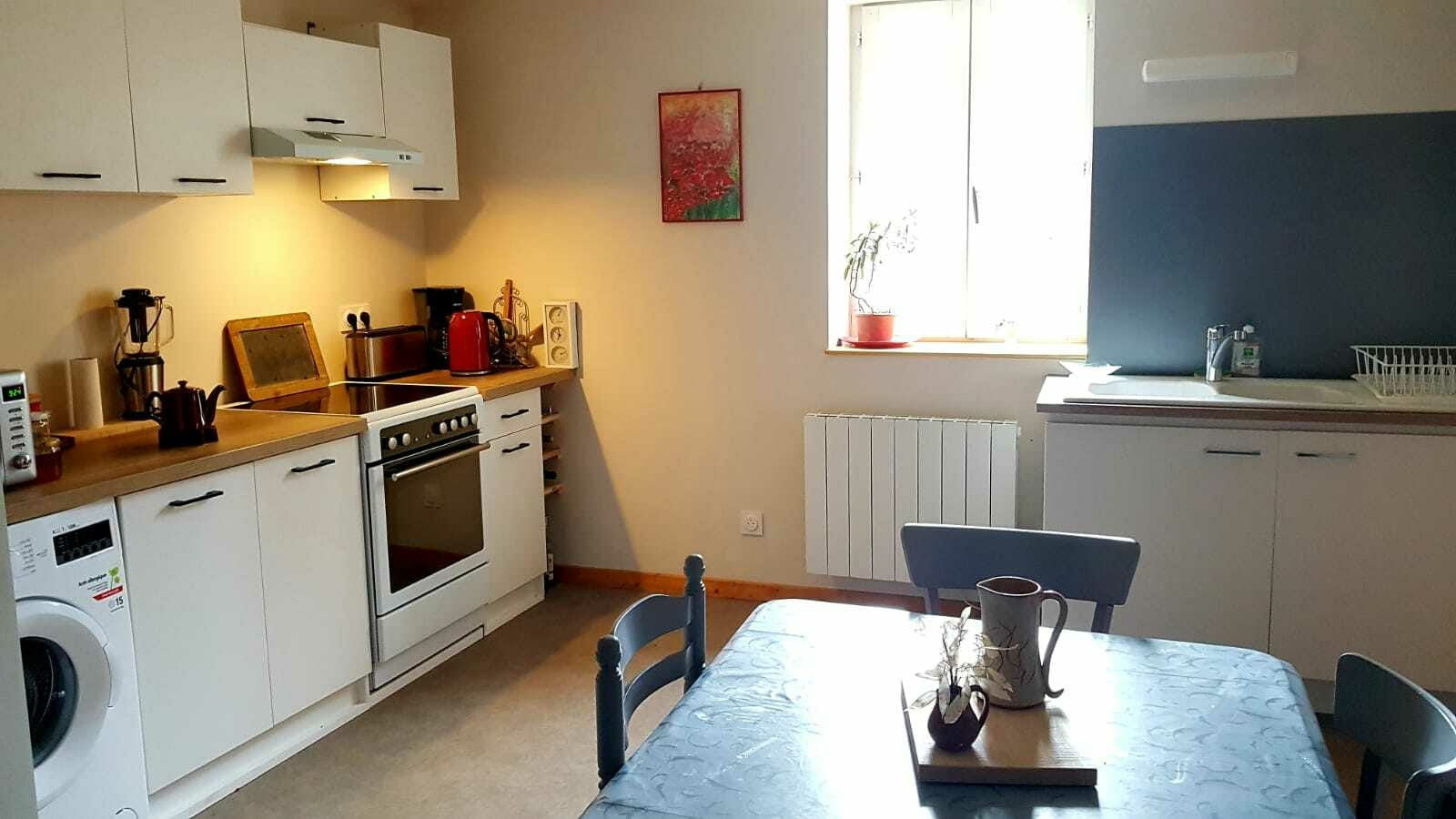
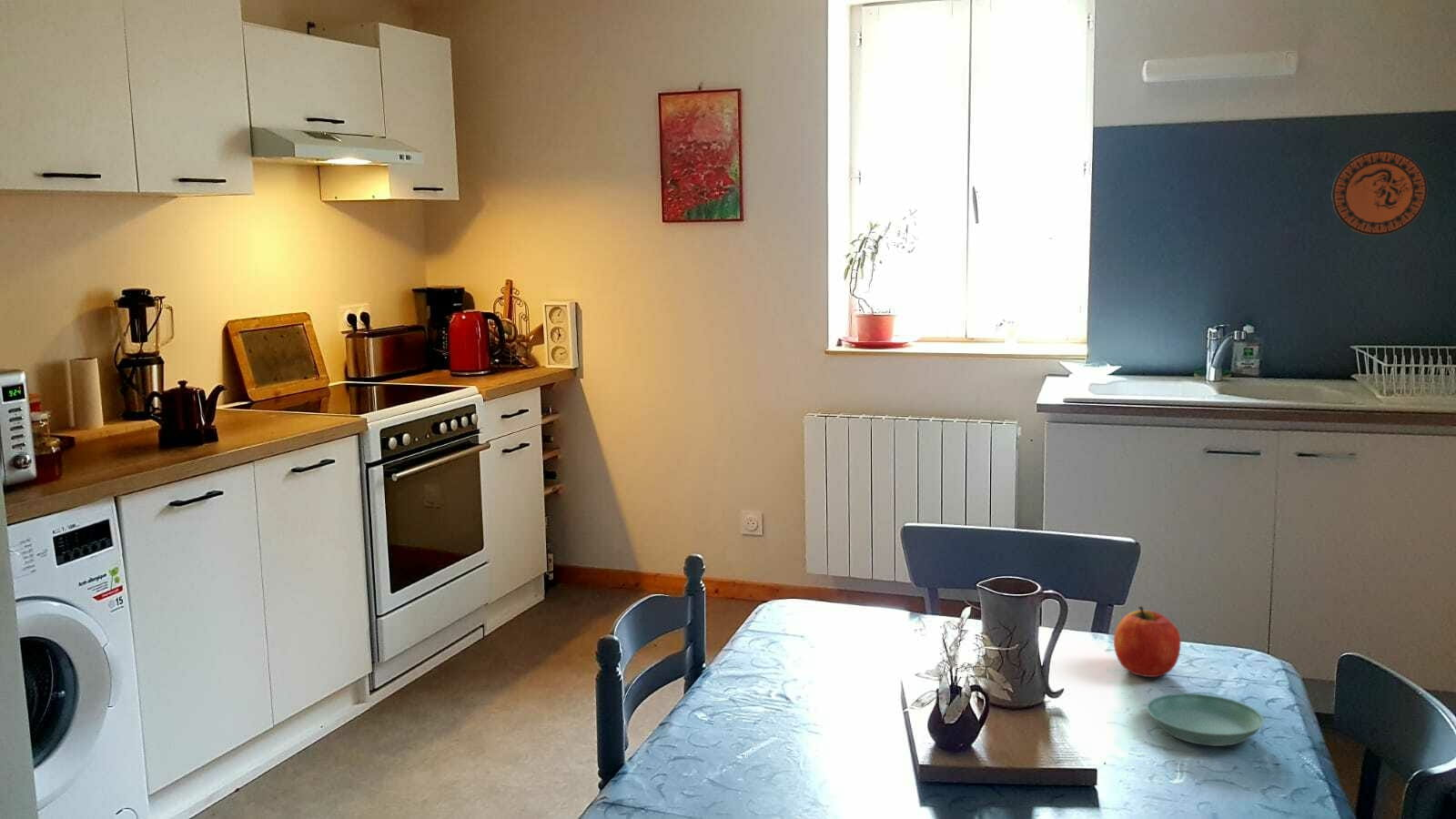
+ decorative plate (1378, 193)
+ apple (1147, 640)
+ saucer (1203, 721)
